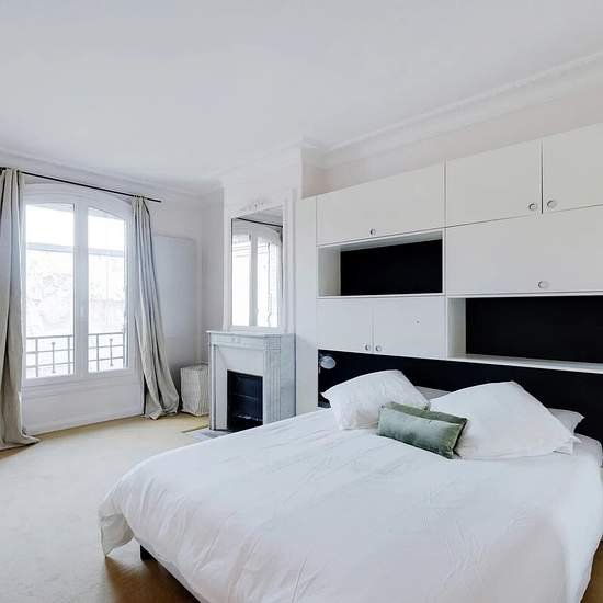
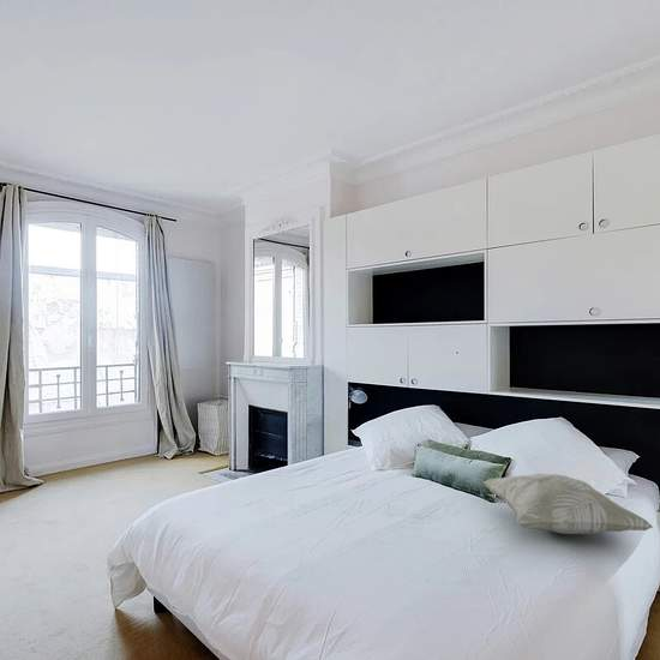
+ decorative pillow (557, 502)
